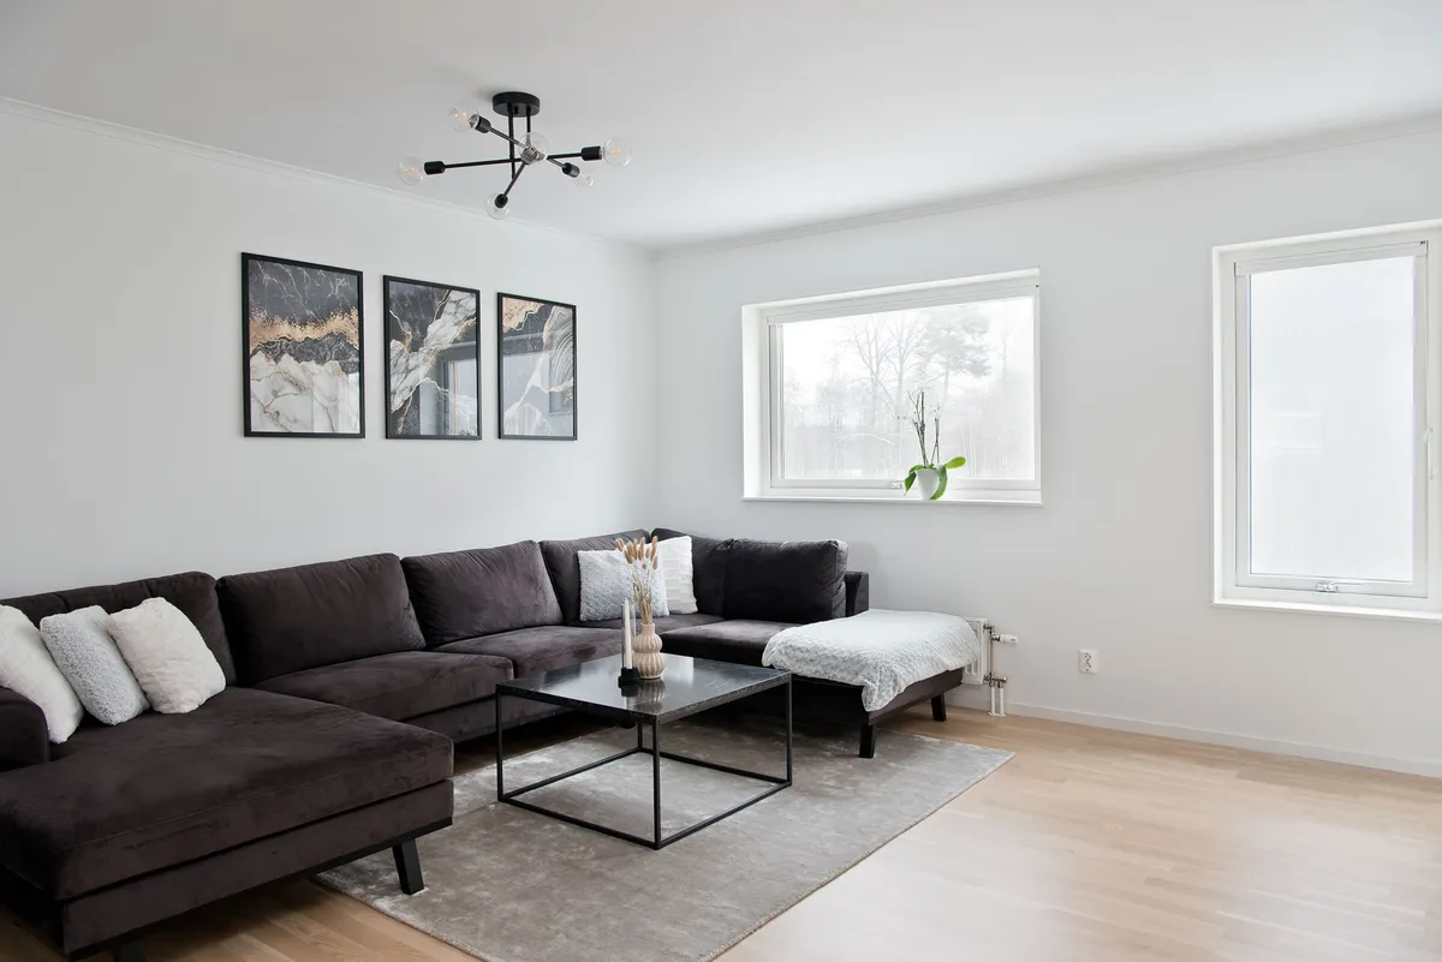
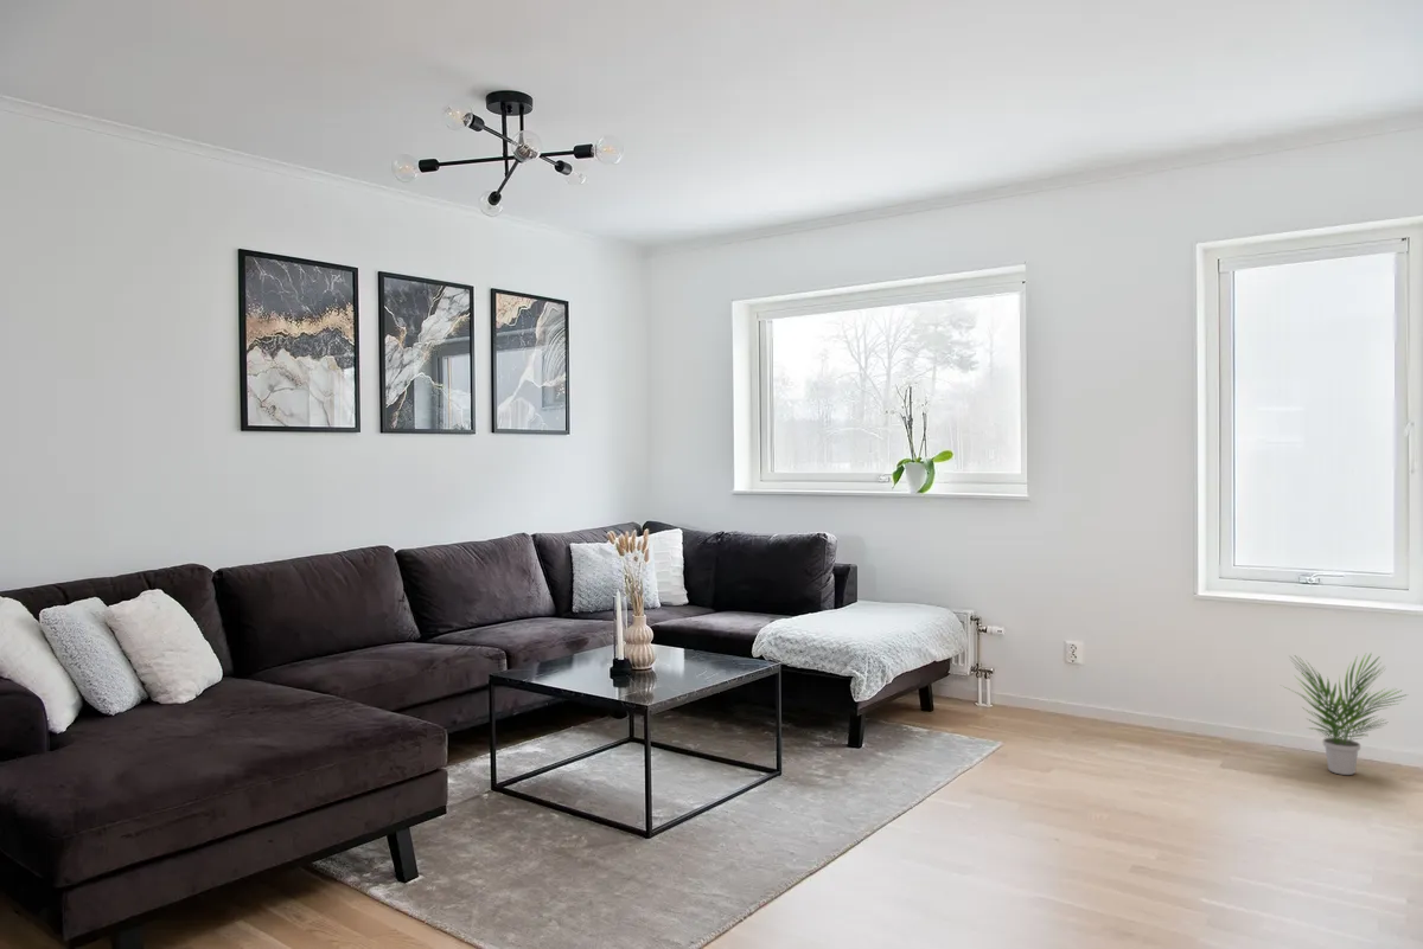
+ potted plant (1340, 712)
